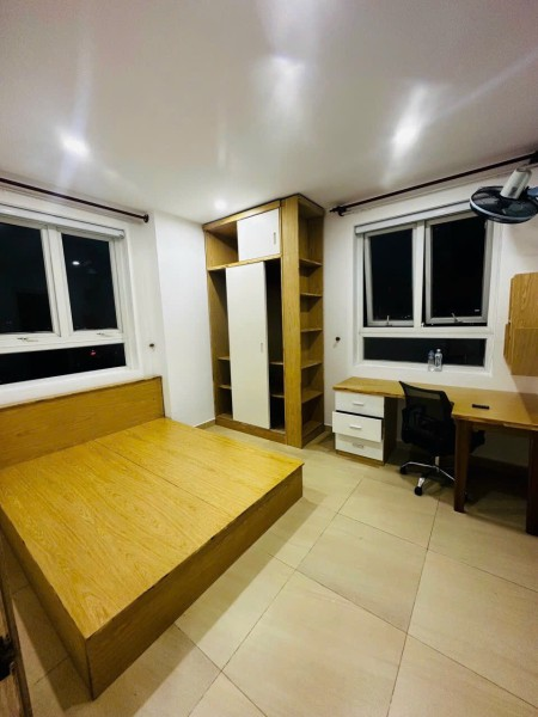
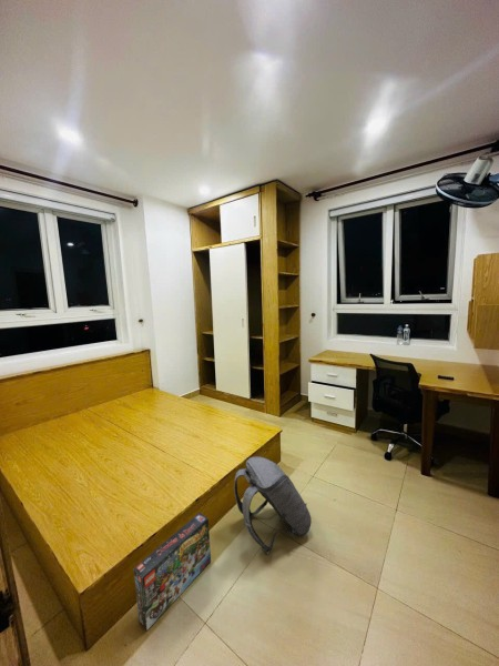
+ backpack (271, 496)
+ box (176, 564)
